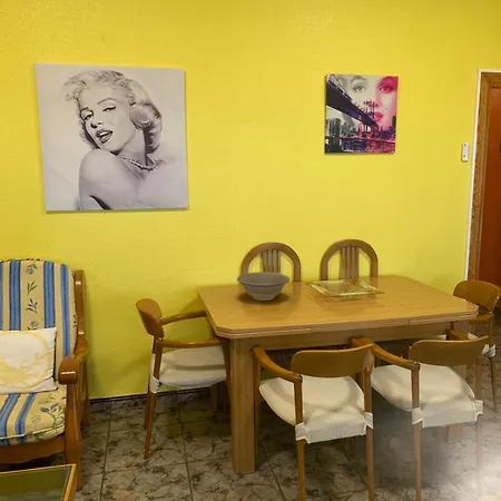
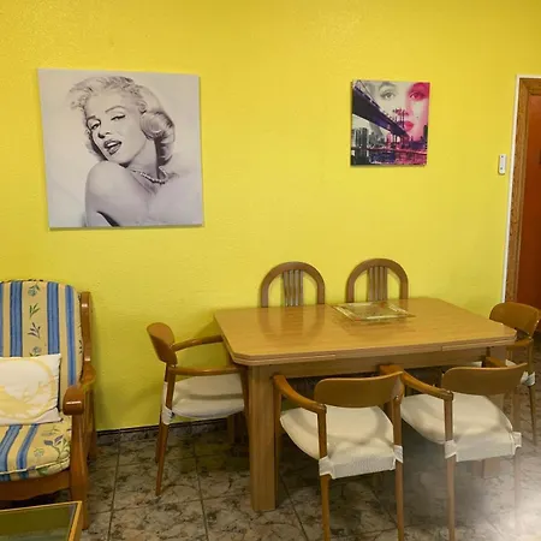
- bowl (263, 287)
